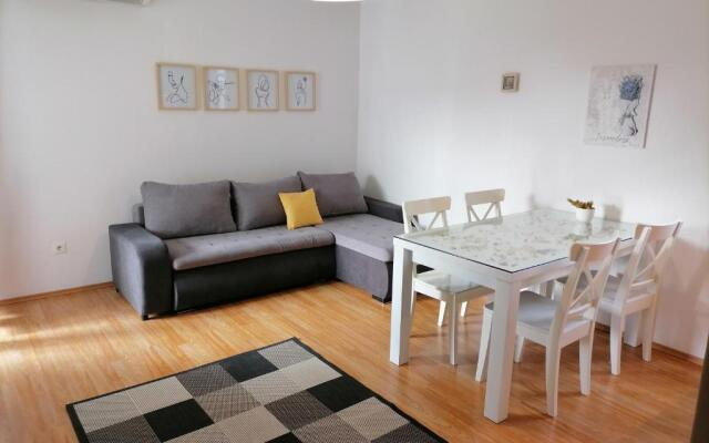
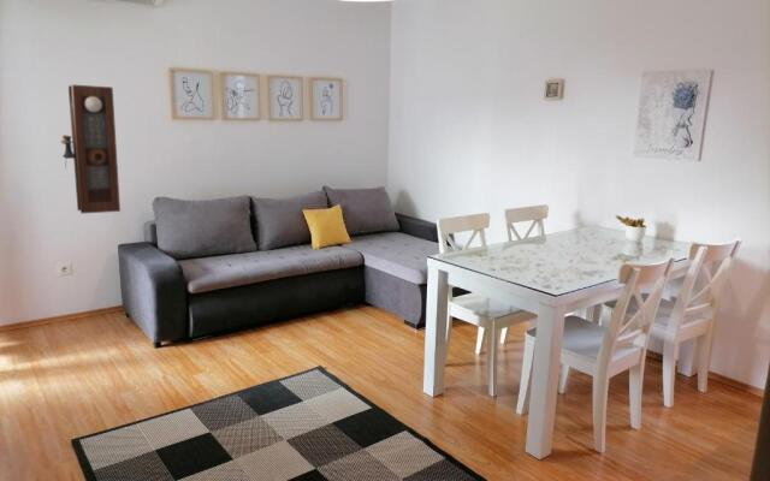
+ pendulum clock (89, 149)
